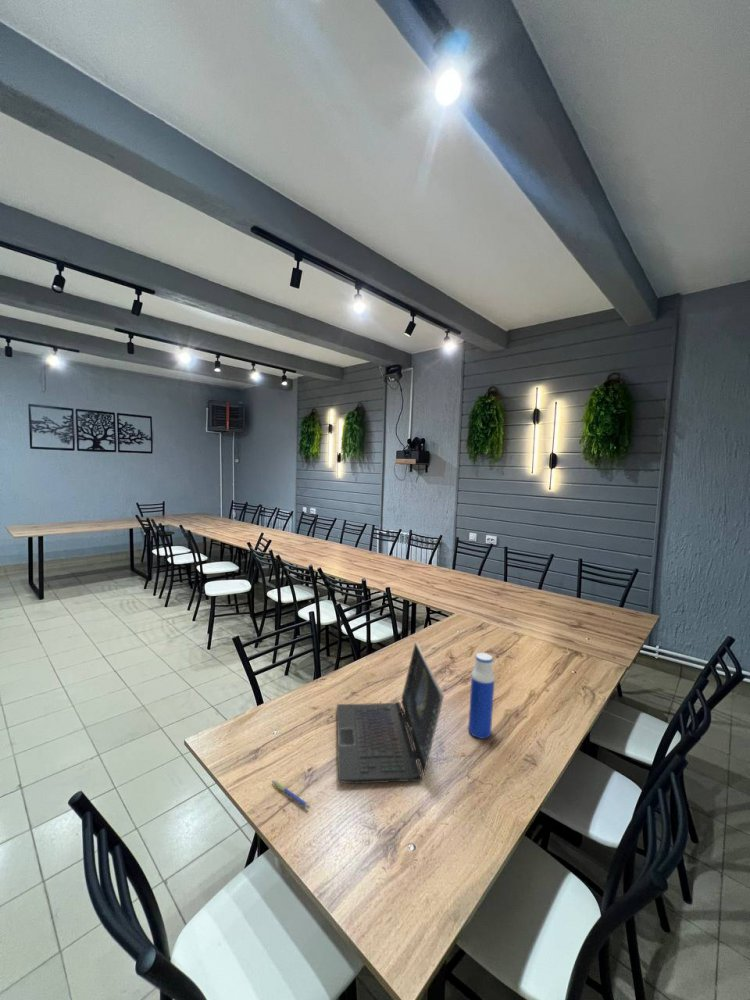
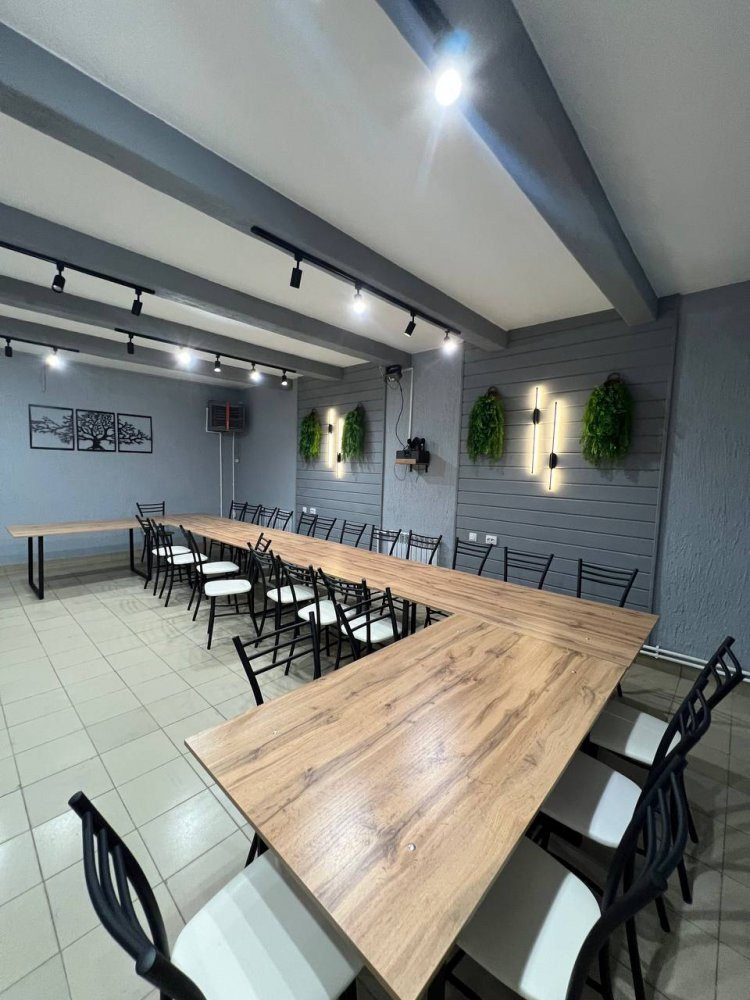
- laptop (383, 703)
- pen (289, 793)
- water bottle (481, 694)
